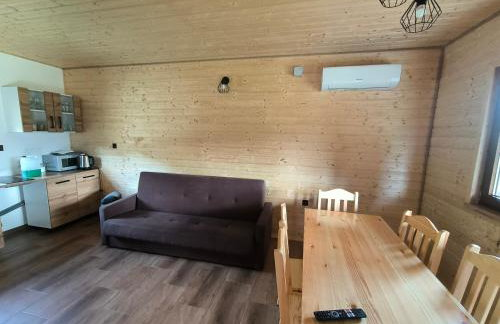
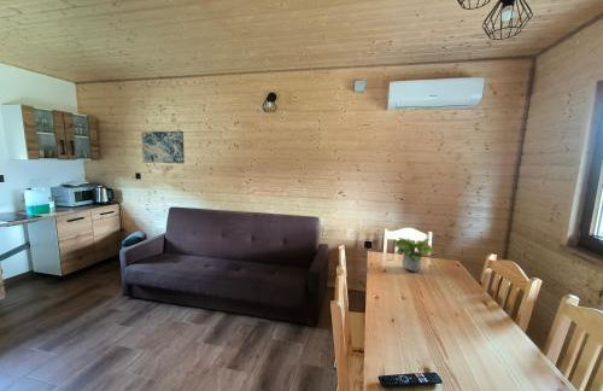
+ wall art (162, 147)
+ potted plant (410, 252)
